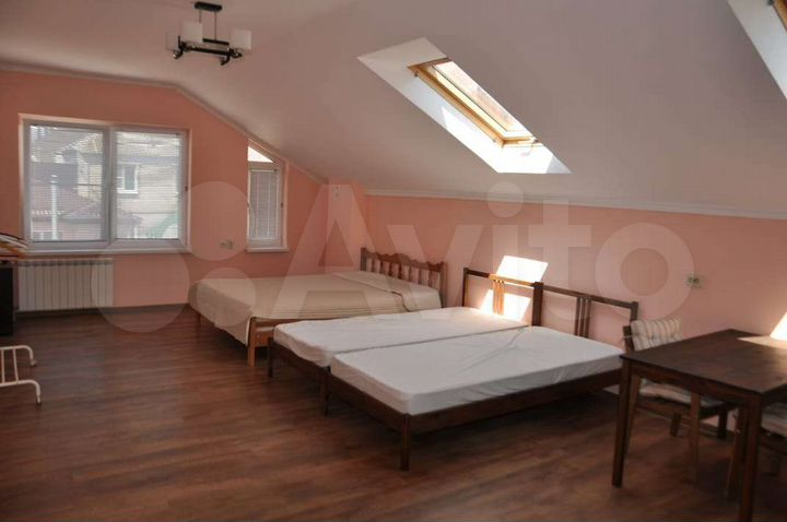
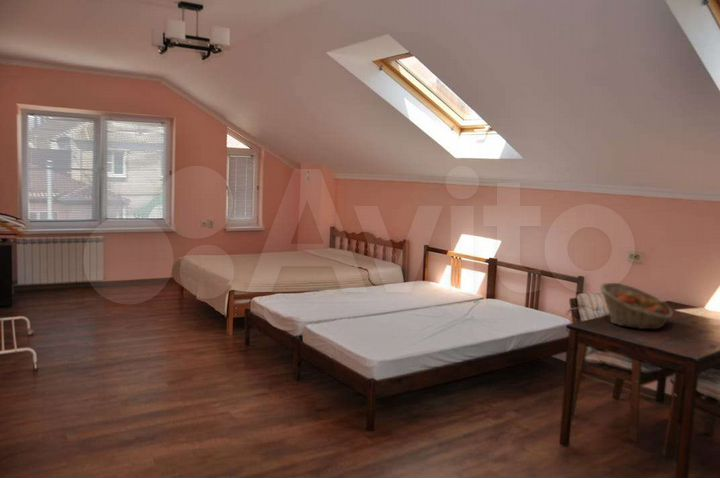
+ fruit basket (635, 305)
